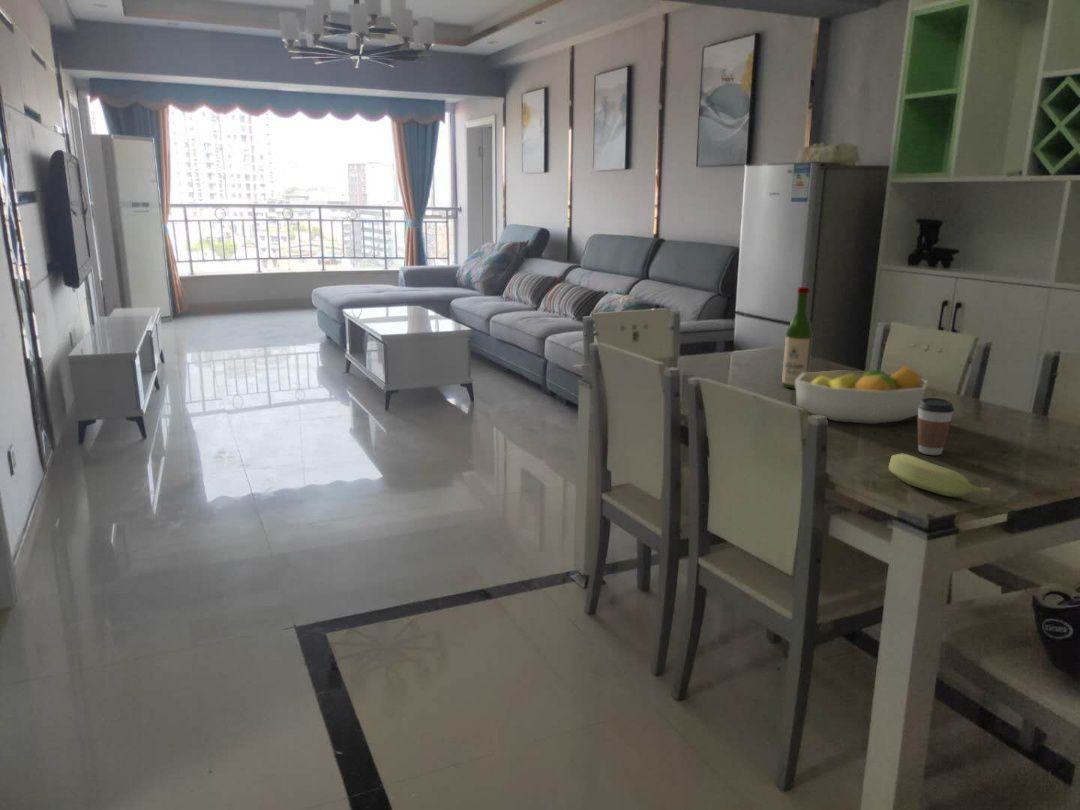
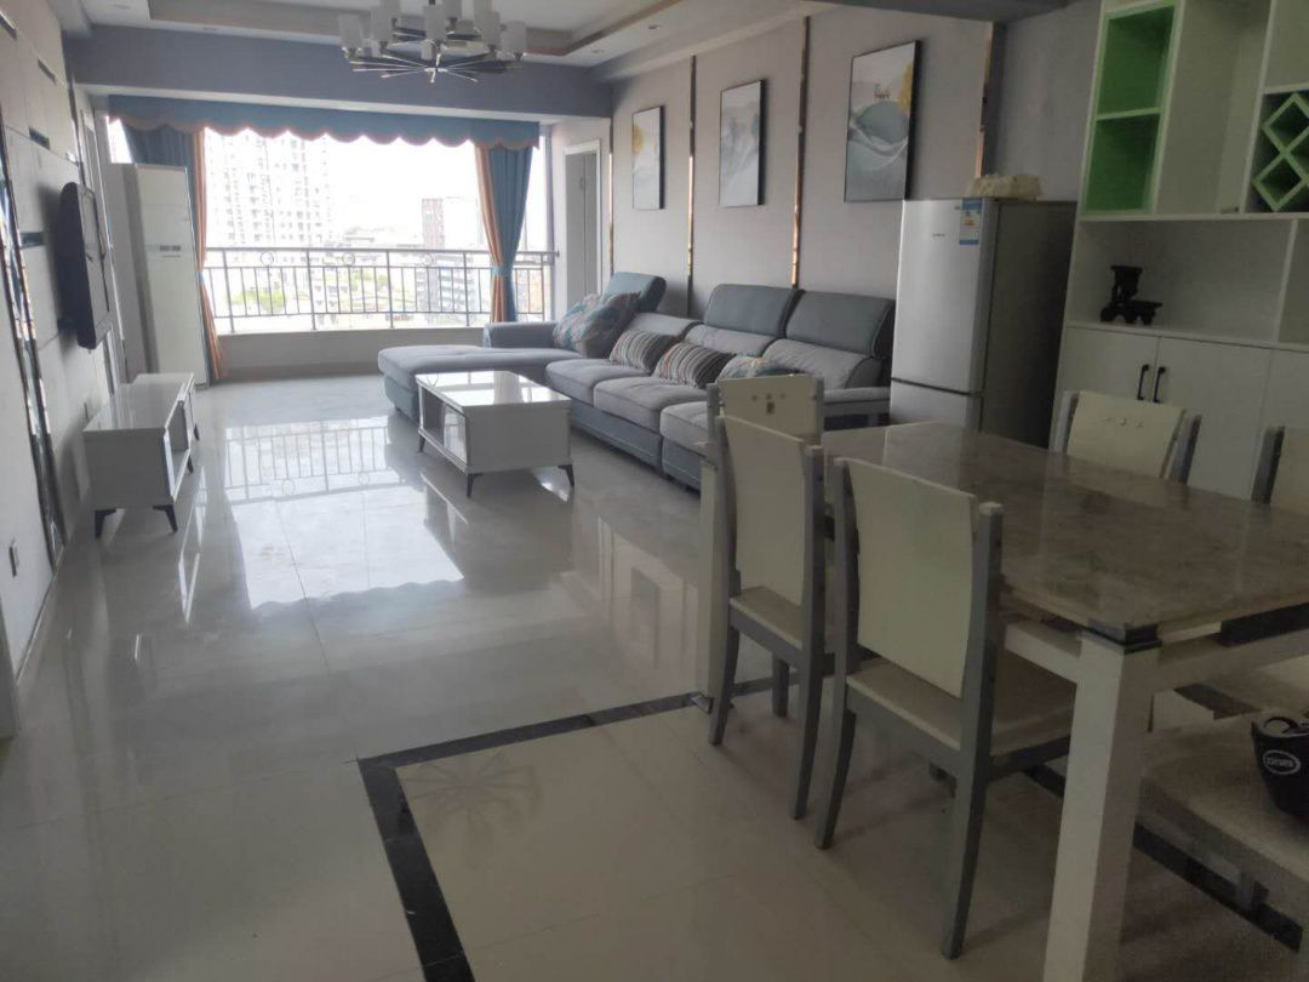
- fruit bowl (860, 389)
- wine bottle (798, 337)
- coffee cup (933, 426)
- banana (937, 472)
